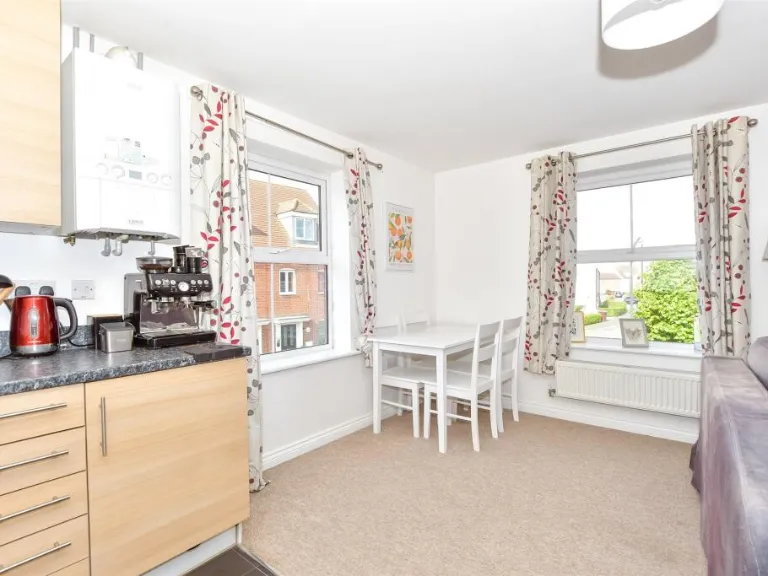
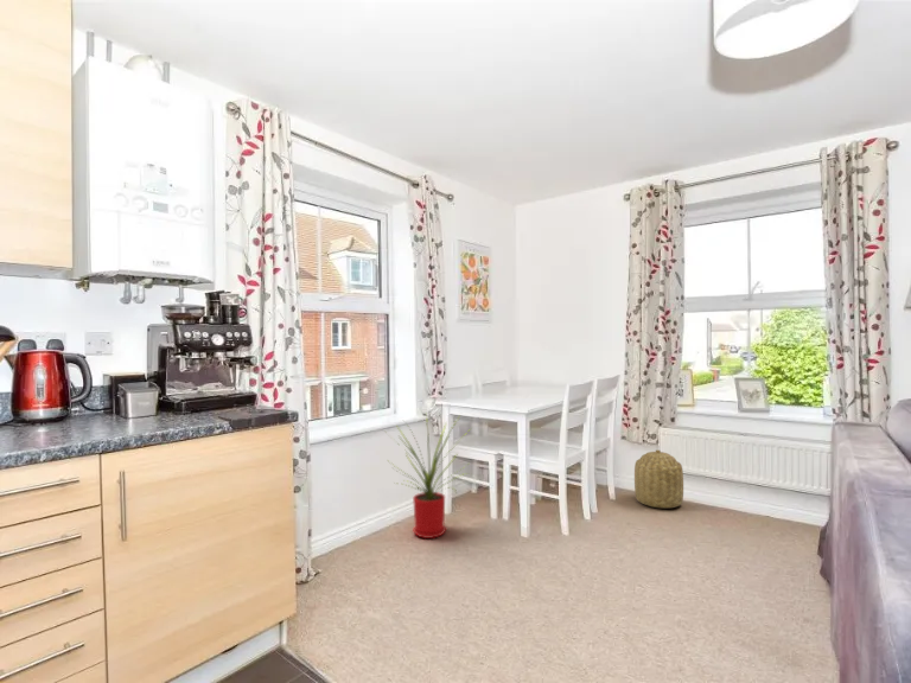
+ basket (658, 475)
+ house plant (427, 473)
